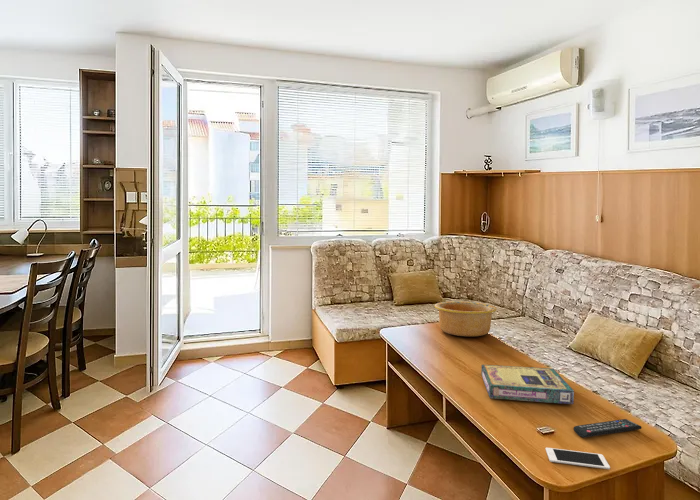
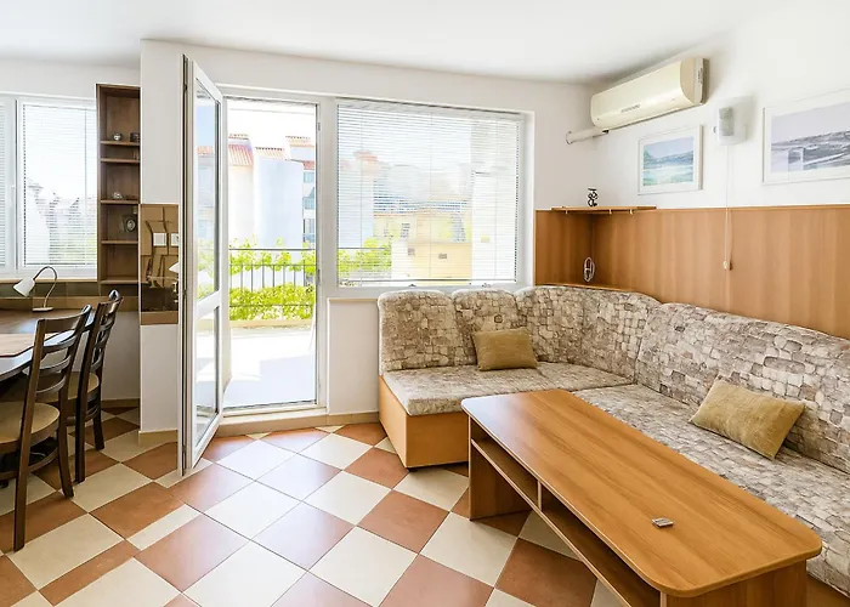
- remote control (607, 428)
- video game box (523, 382)
- cell phone (576, 458)
- bowl (464, 319)
